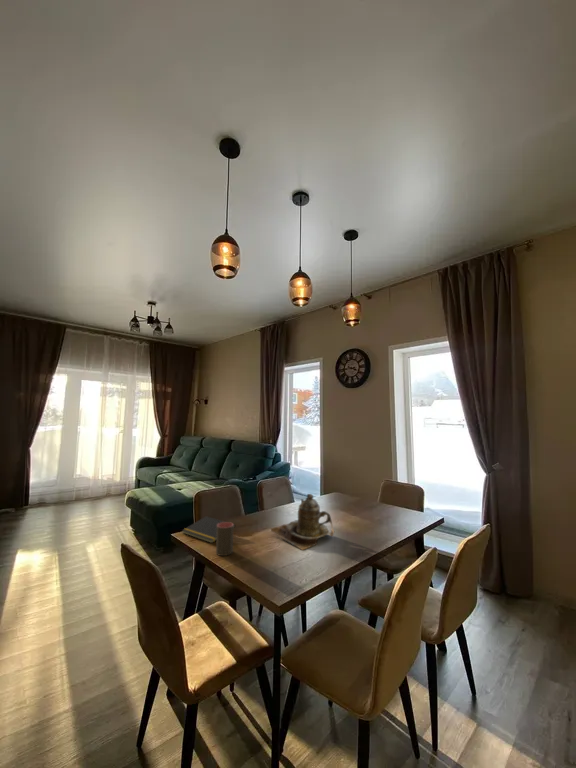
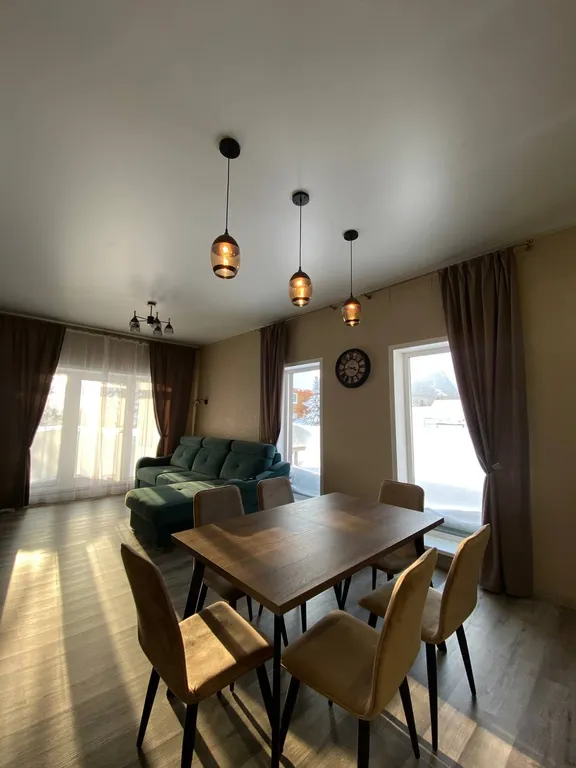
- notepad (208, 528)
- teapot (303, 514)
- cup (224, 538)
